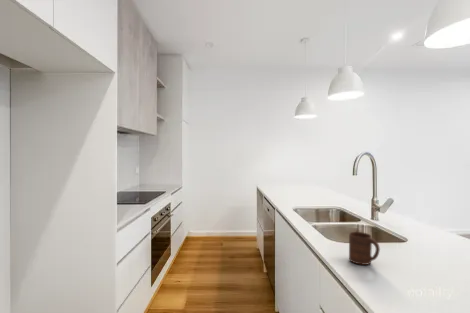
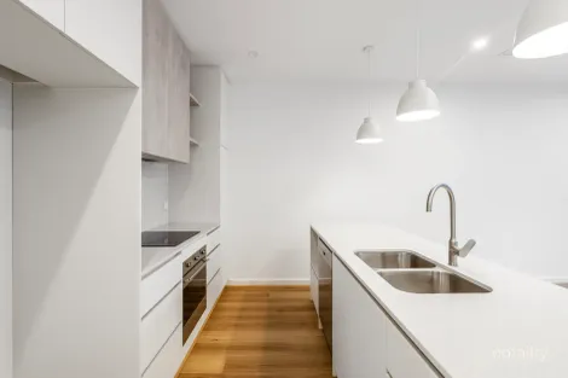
- cup (363, 248)
